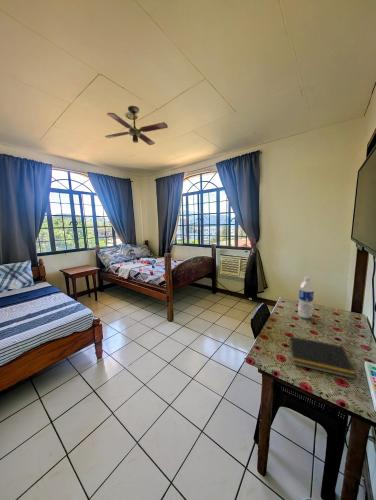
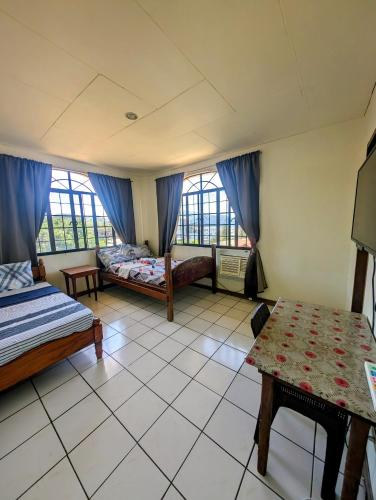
- water bottle (305, 297)
- ceiling fan (134, 125)
- notepad (318, 355)
